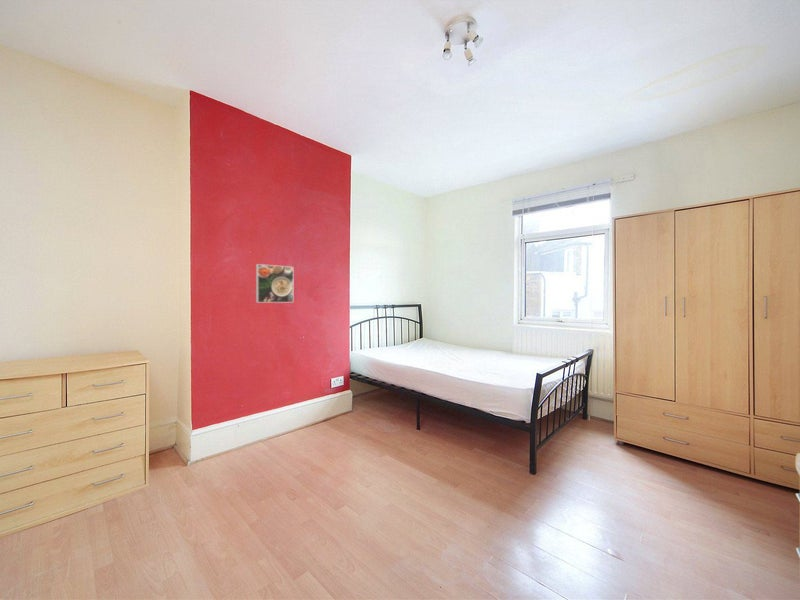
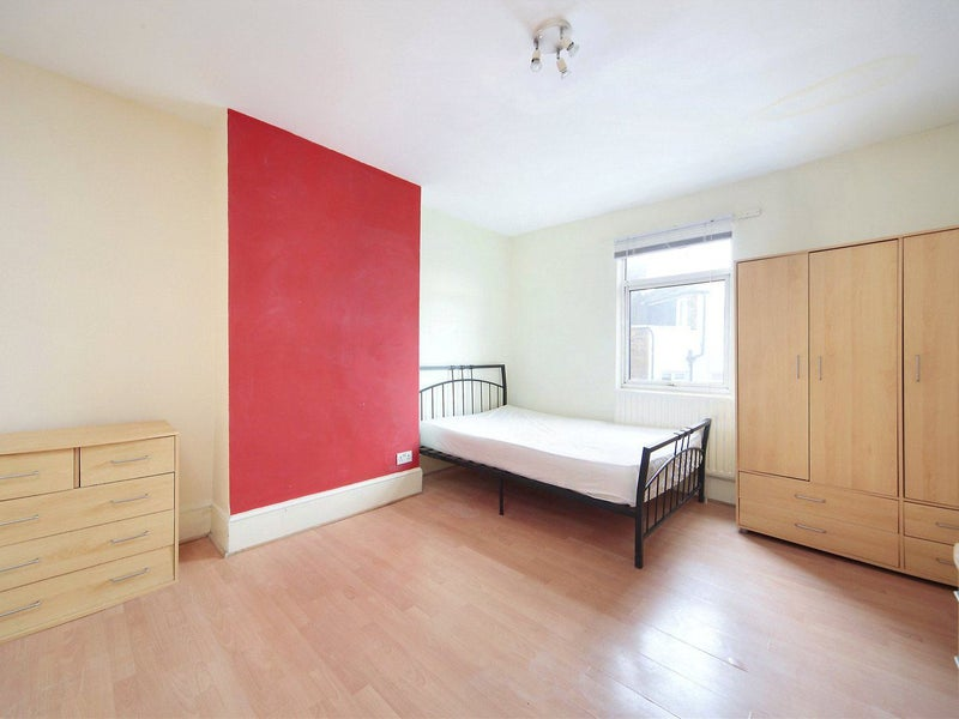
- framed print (275, 284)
